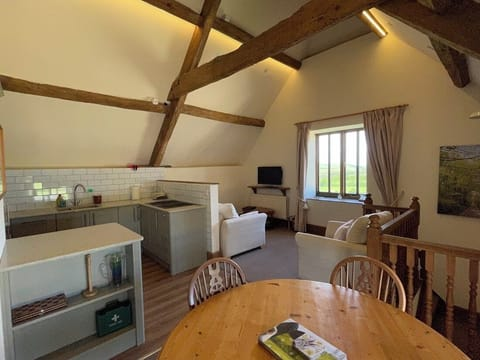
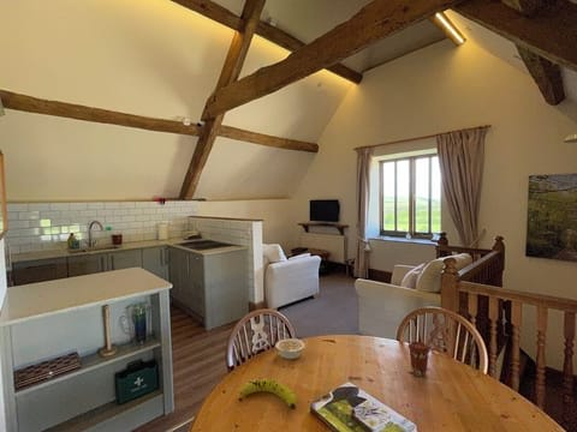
+ fruit (269, 391)
+ coffee cup (418, 359)
+ legume (291, 348)
